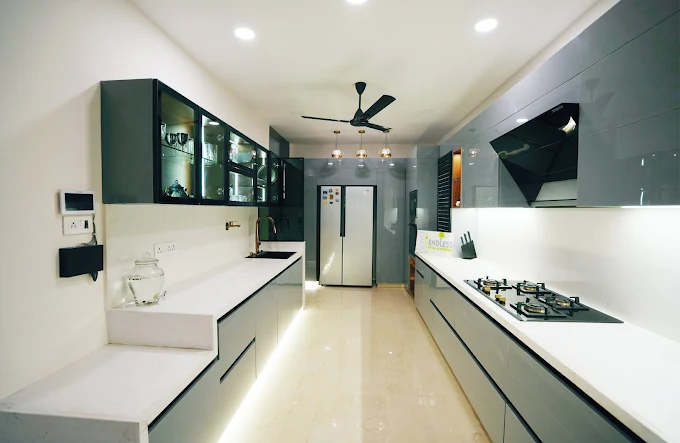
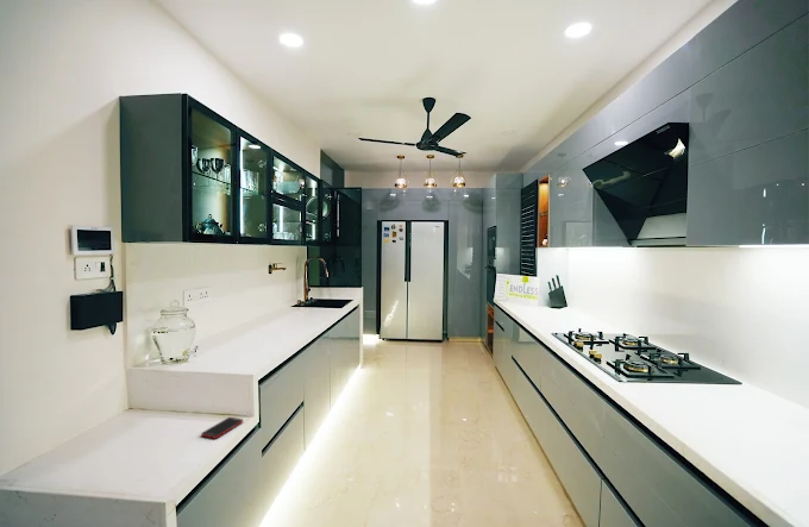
+ cell phone (222, 427)
